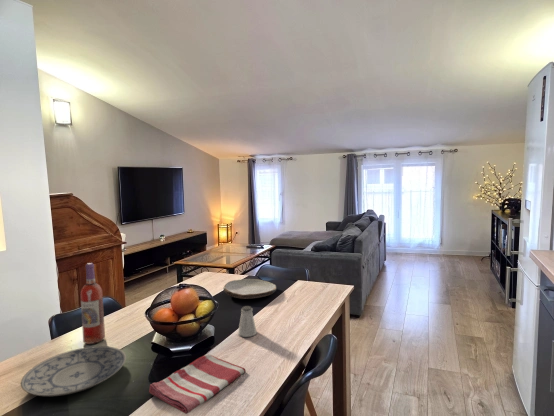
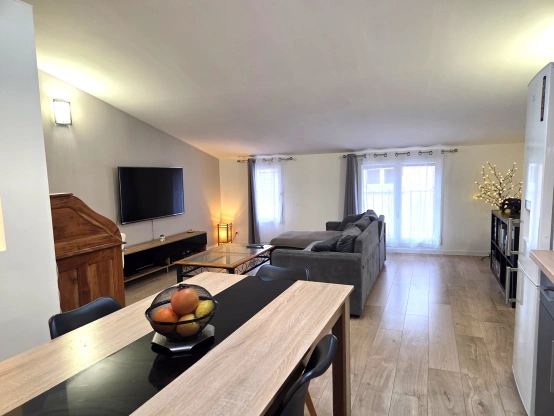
- plate (77, 372)
- wine bottle (92, 302)
- dish towel (199, 378)
- plate (250, 288)
- saltshaker (247, 320)
